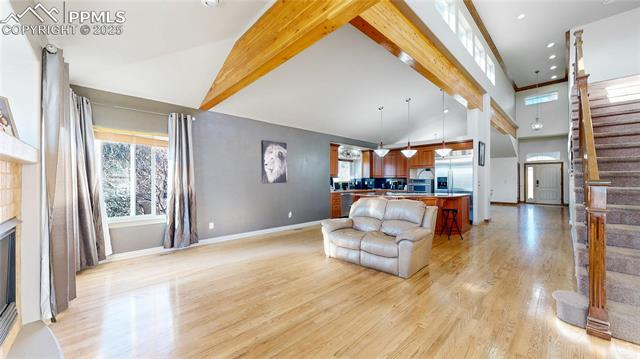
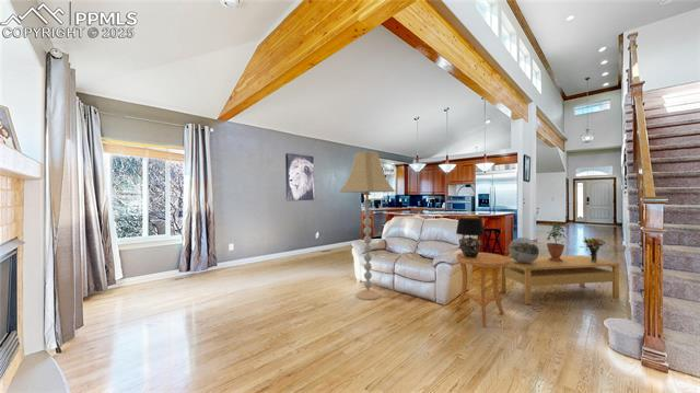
+ side table (482, 286)
+ table lamp (469, 236)
+ potted plant (557, 240)
+ decorative sphere (523, 250)
+ floor lamp (366, 223)
+ bouquet (592, 248)
+ coffee table (557, 277)
